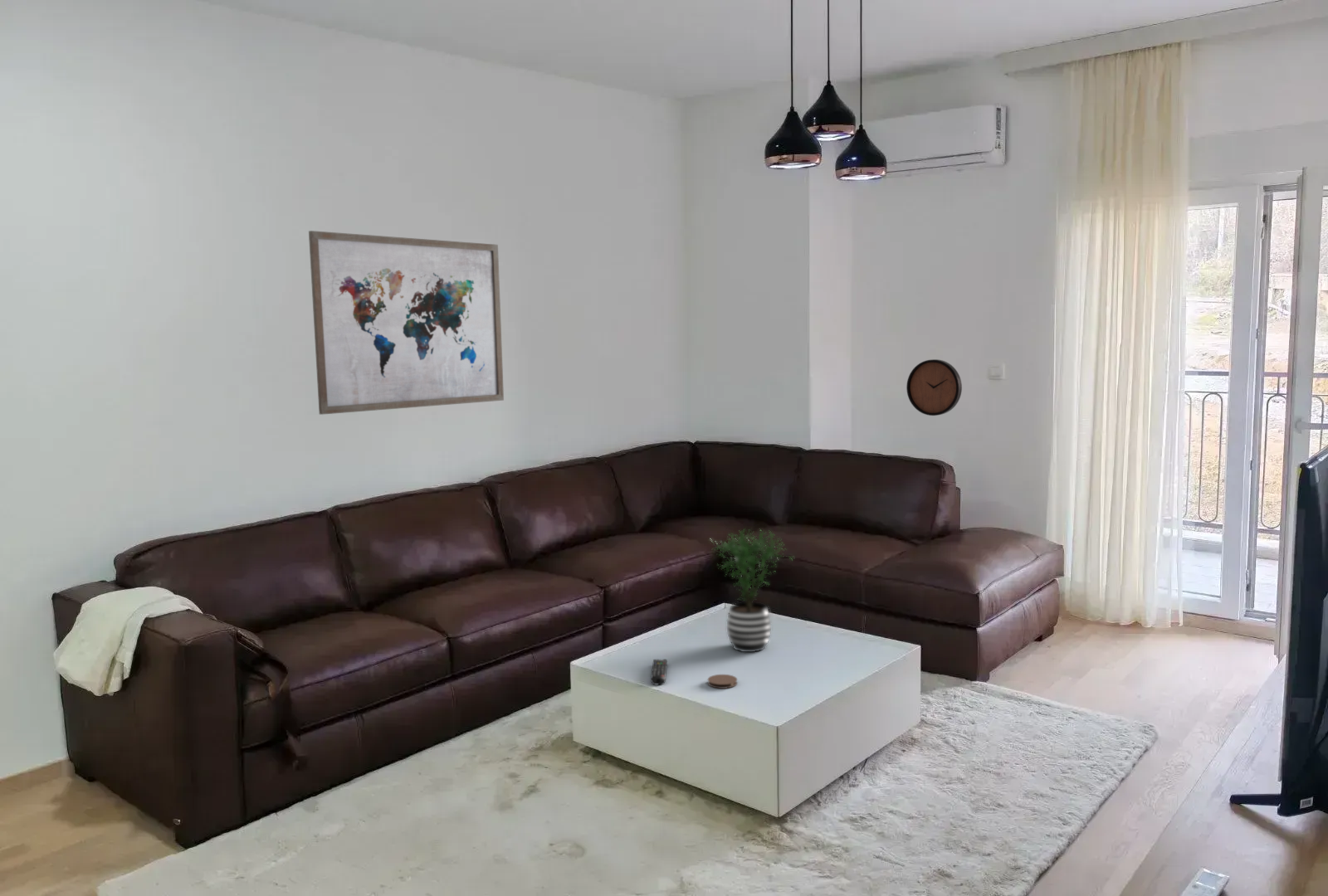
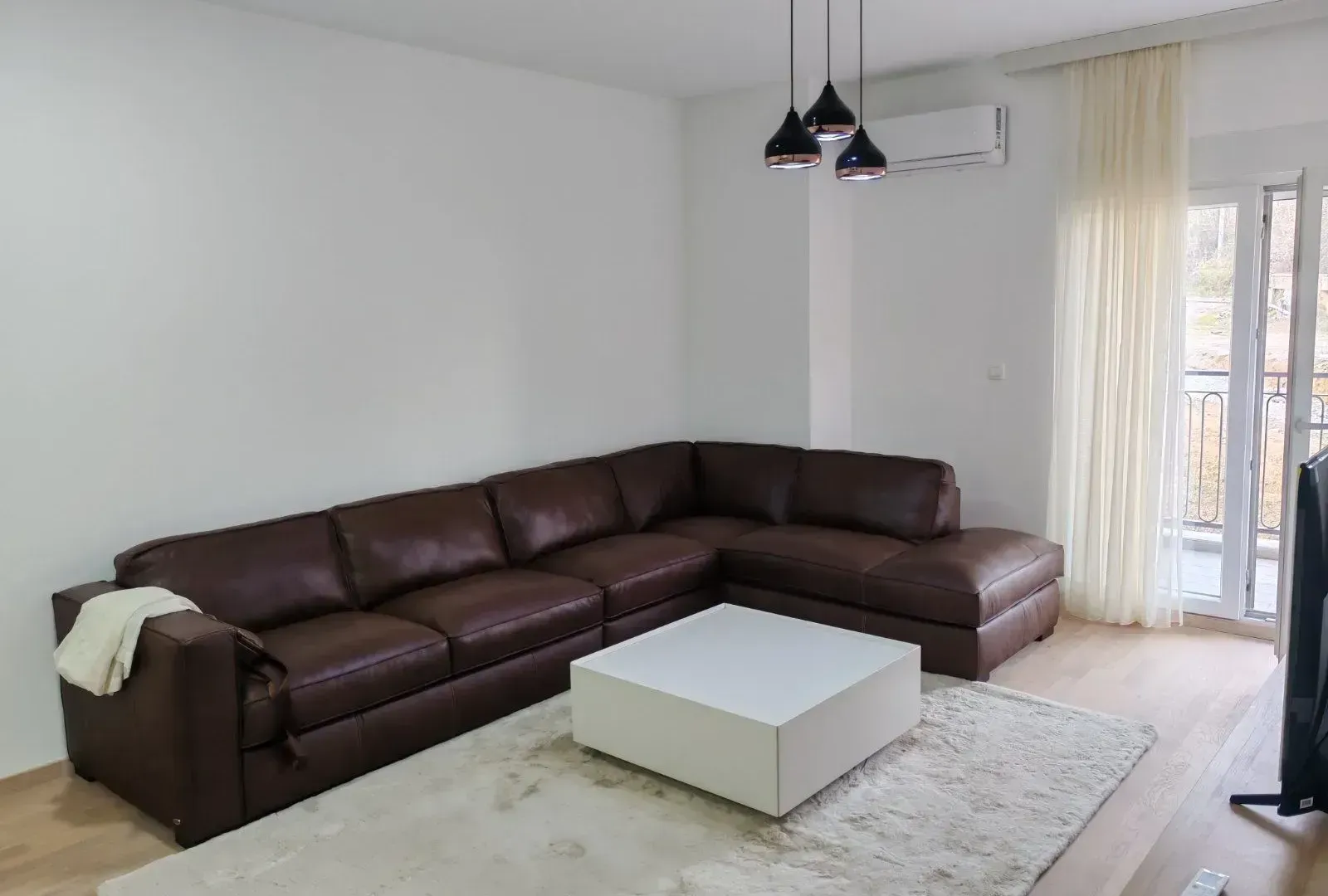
- clock (934, 387)
- coaster (722, 681)
- wall art (415, 323)
- potted plant (748, 589)
- remote control (659, 670)
